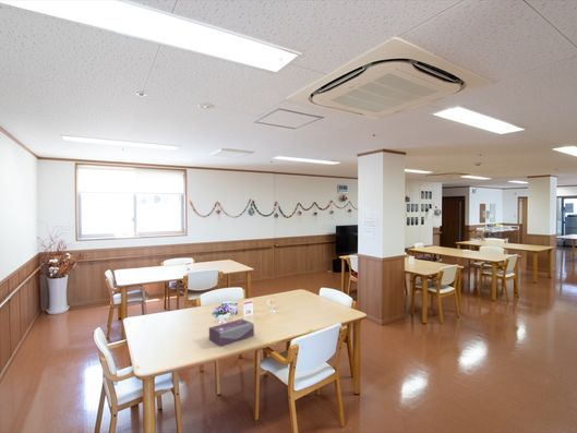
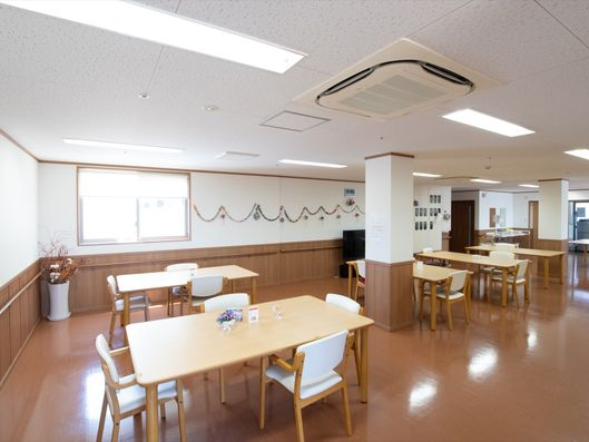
- tissue box (231, 330)
